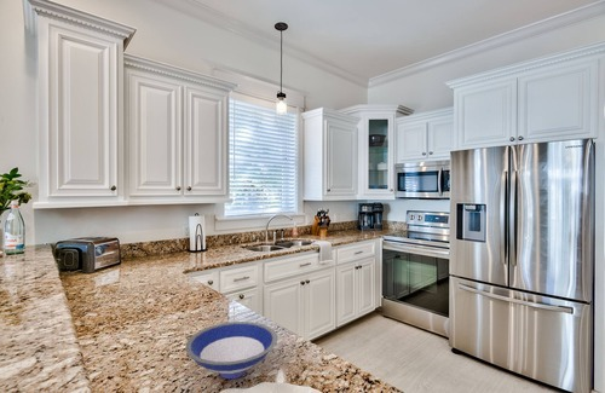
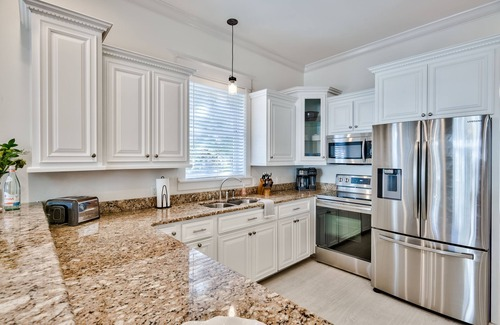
- bowl (232, 356)
